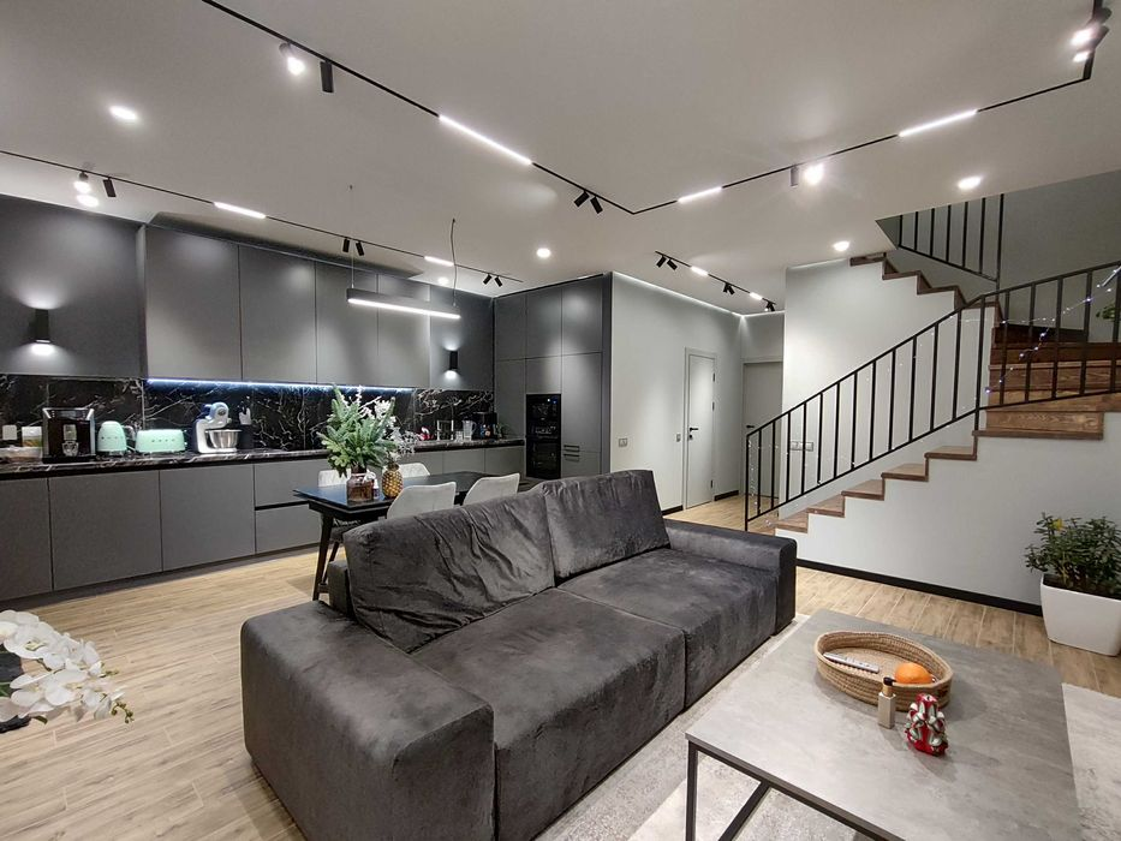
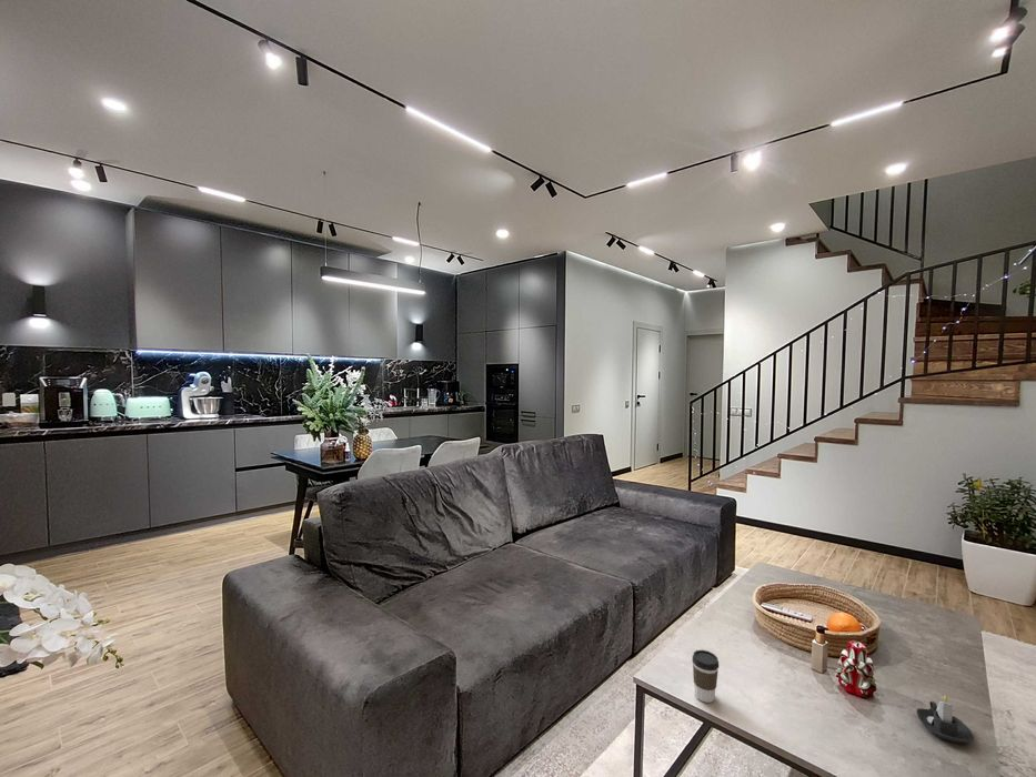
+ candle (943, 709)
+ coffee cup (704, 676)
